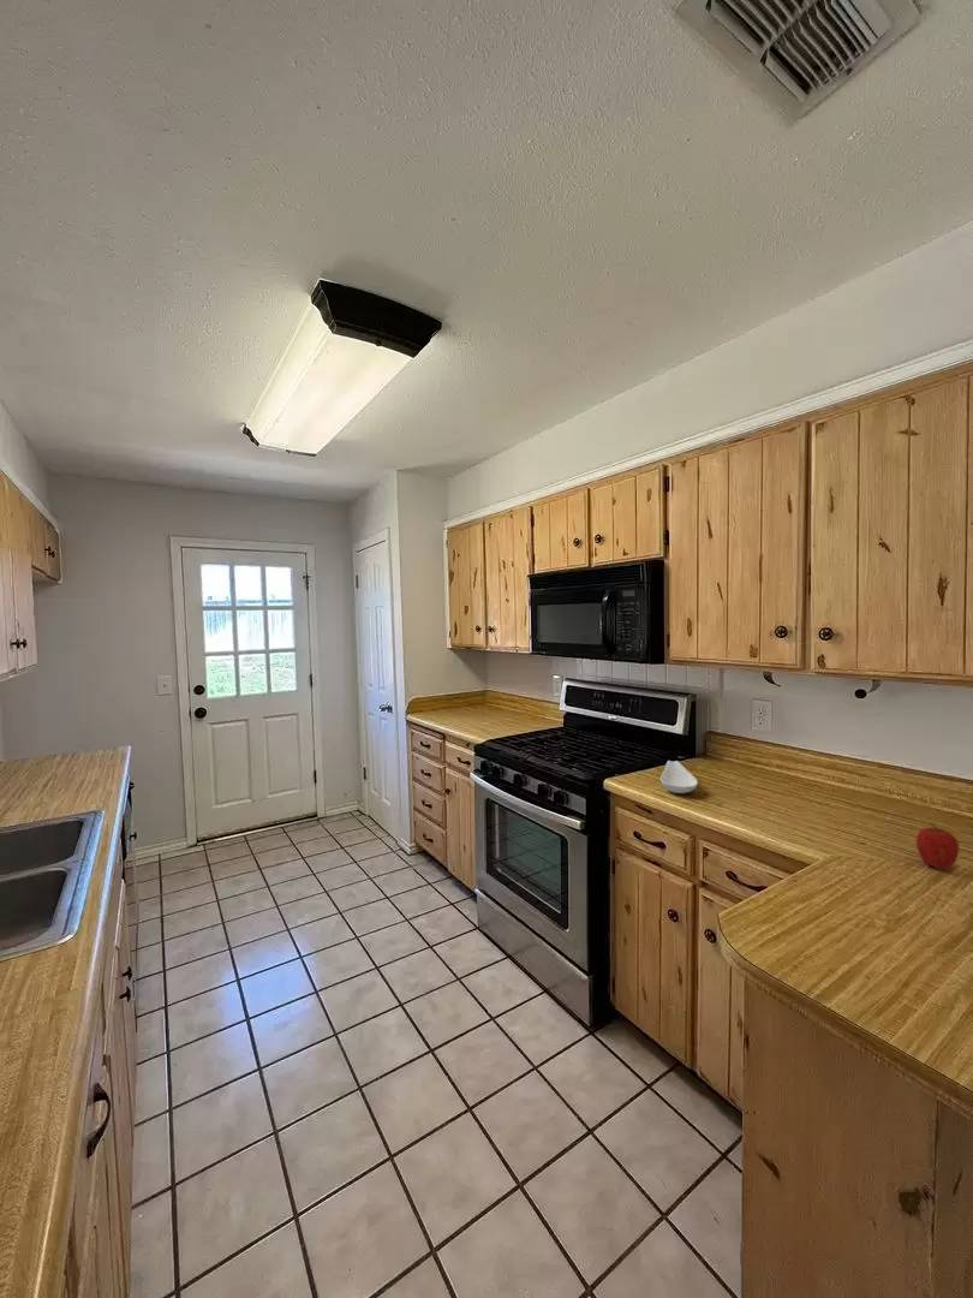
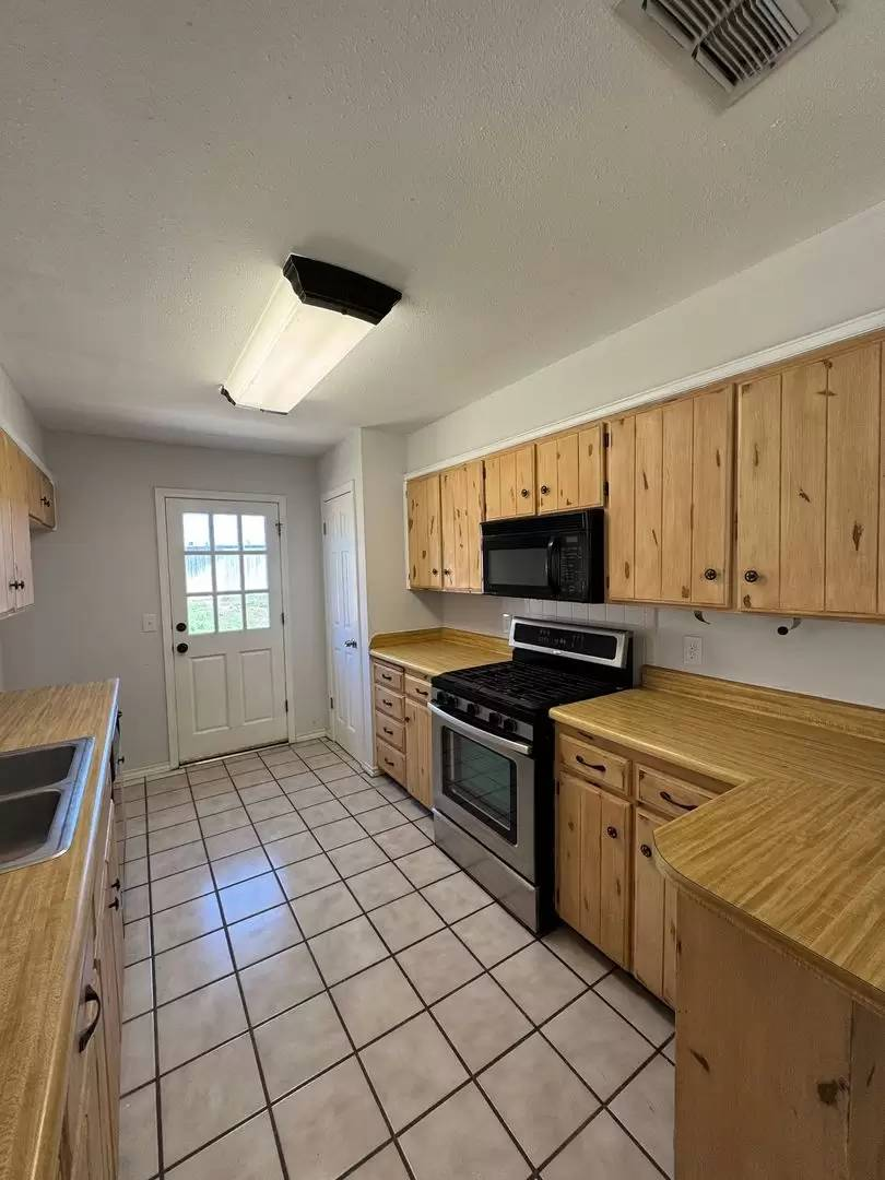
- spoon rest (675, 775)
- fruit (936, 845)
